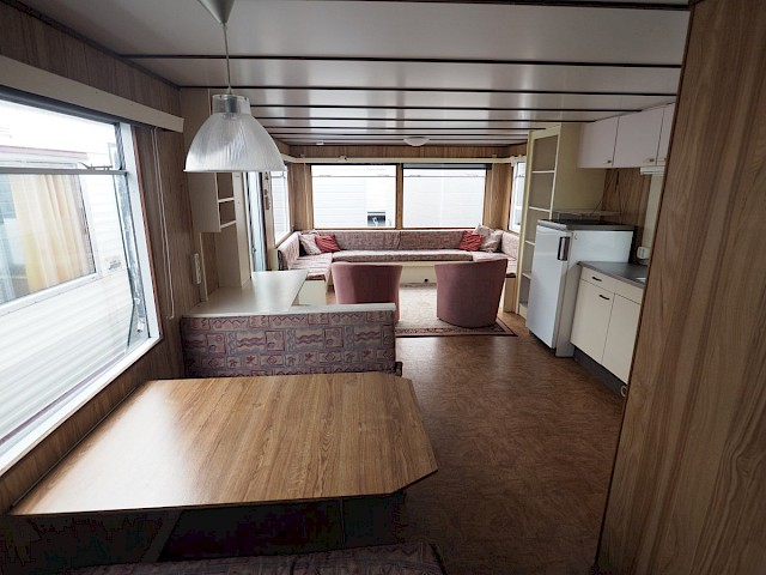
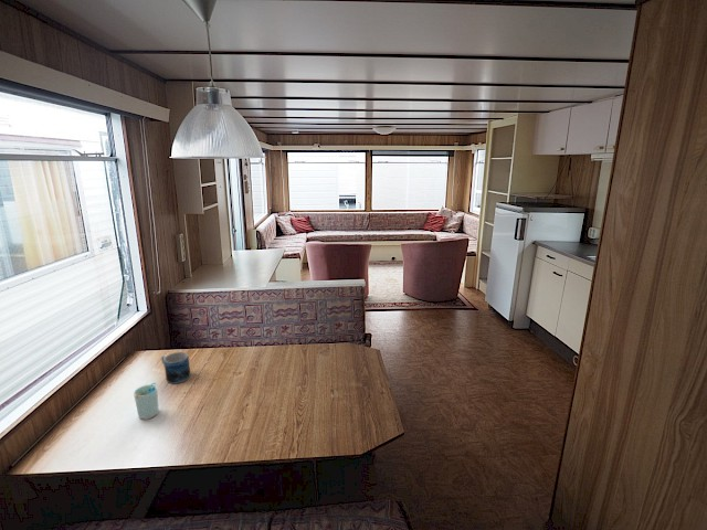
+ mug (173, 365)
+ cup (146, 400)
